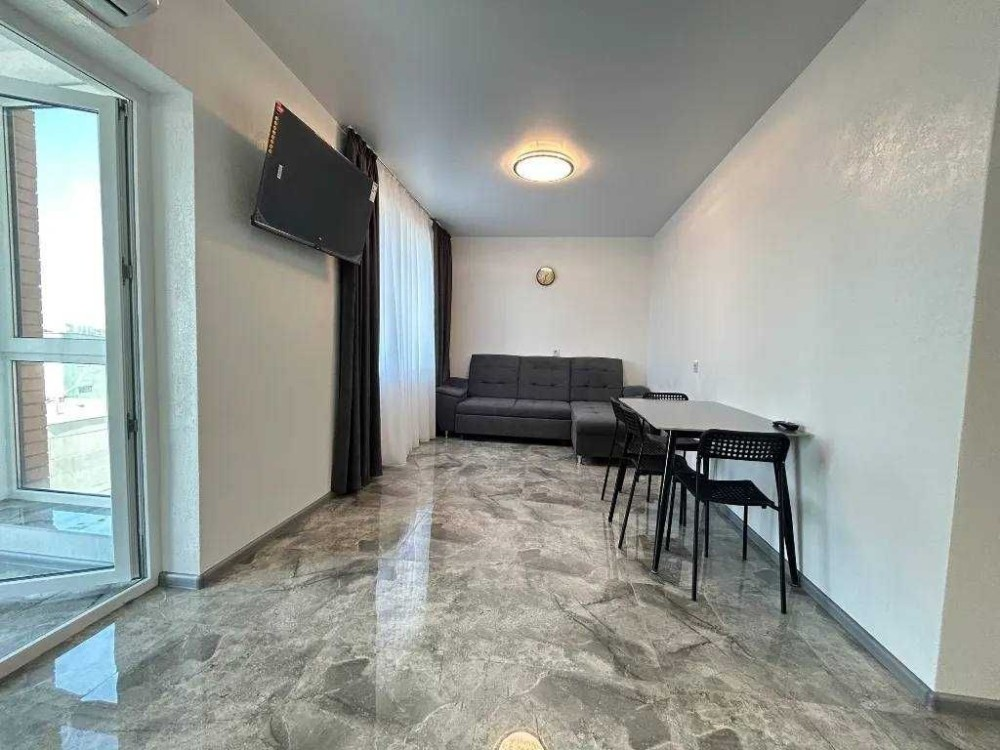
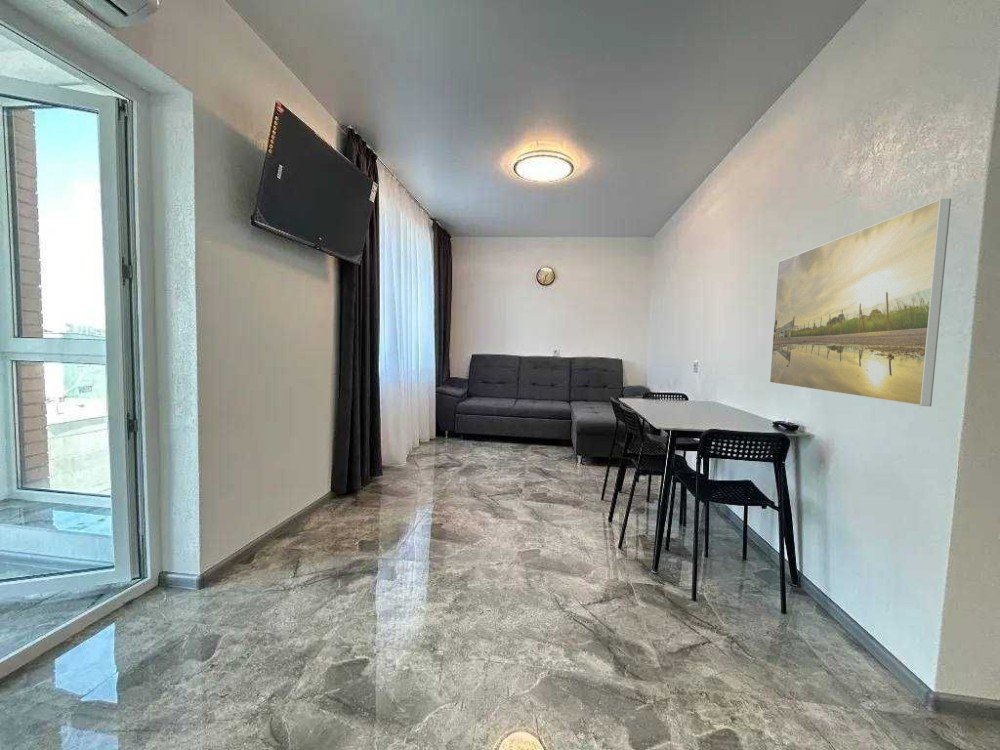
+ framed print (835, 315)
